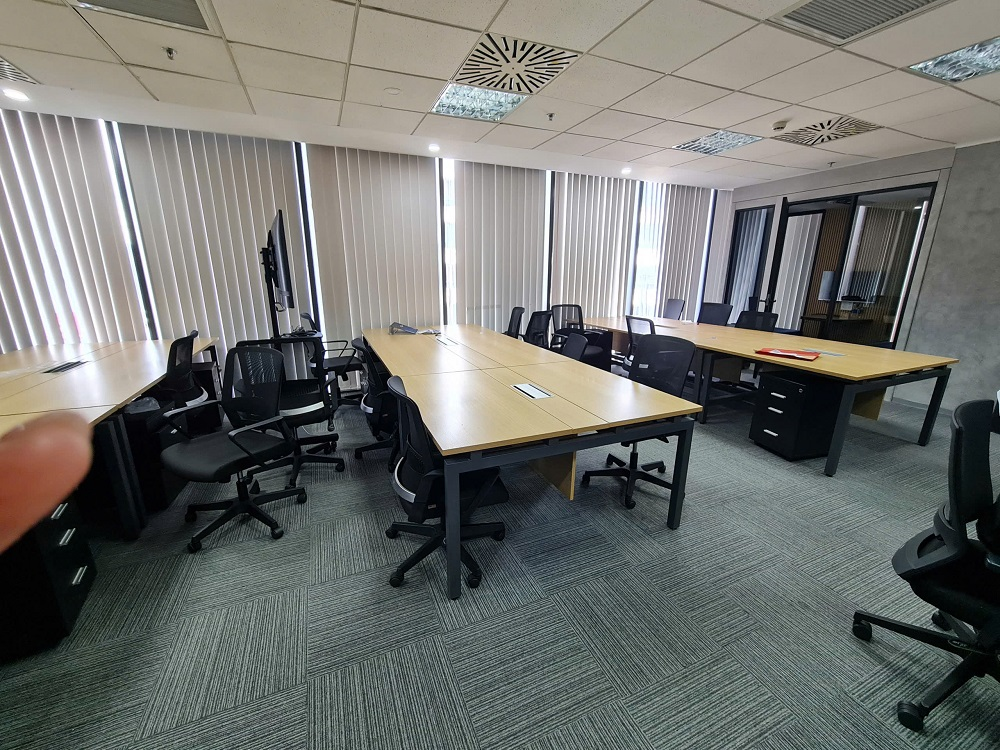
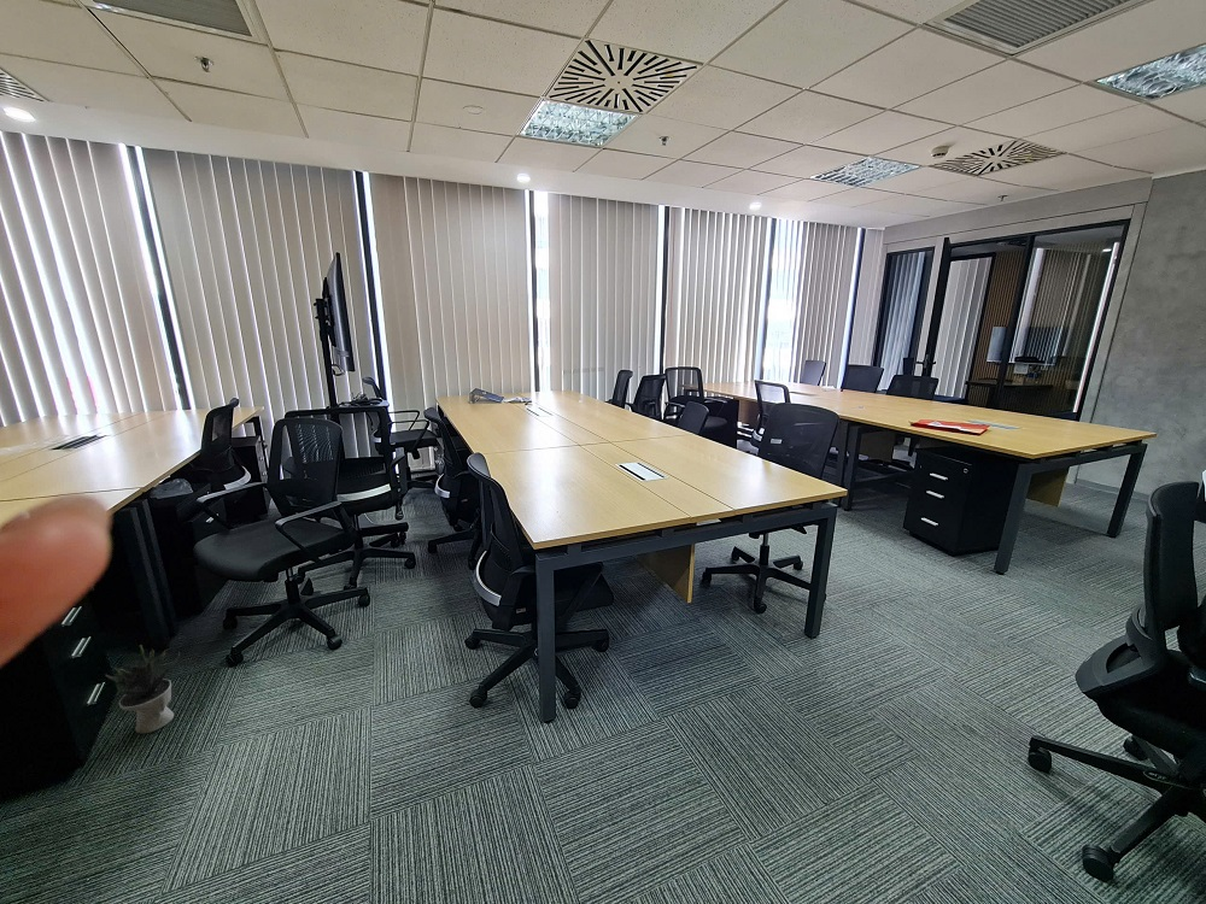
+ potted plant (147, 688)
